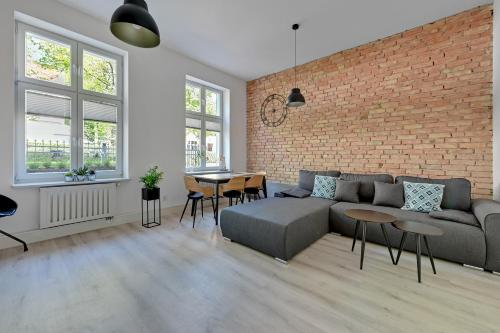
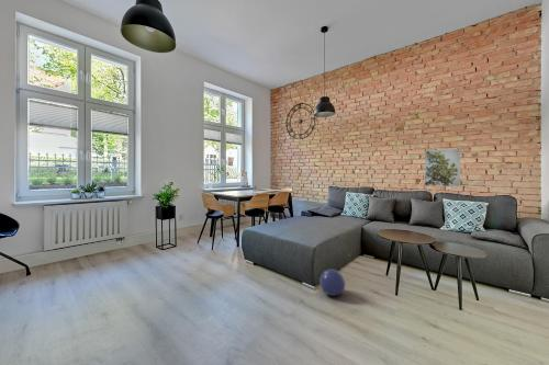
+ ball (332, 282)
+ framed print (441, 168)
